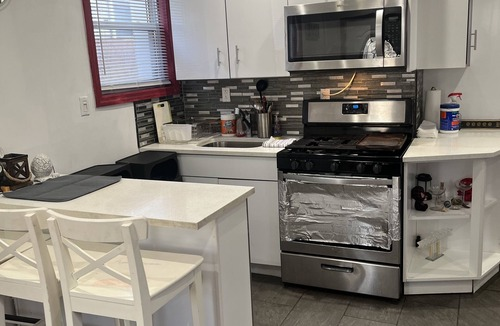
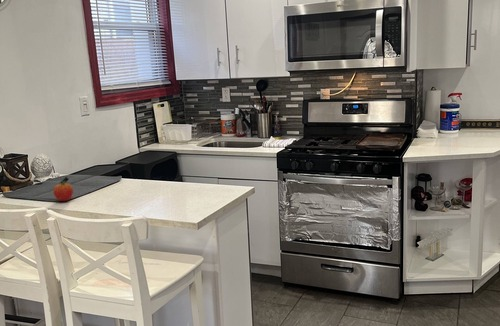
+ fruit (63, 189)
